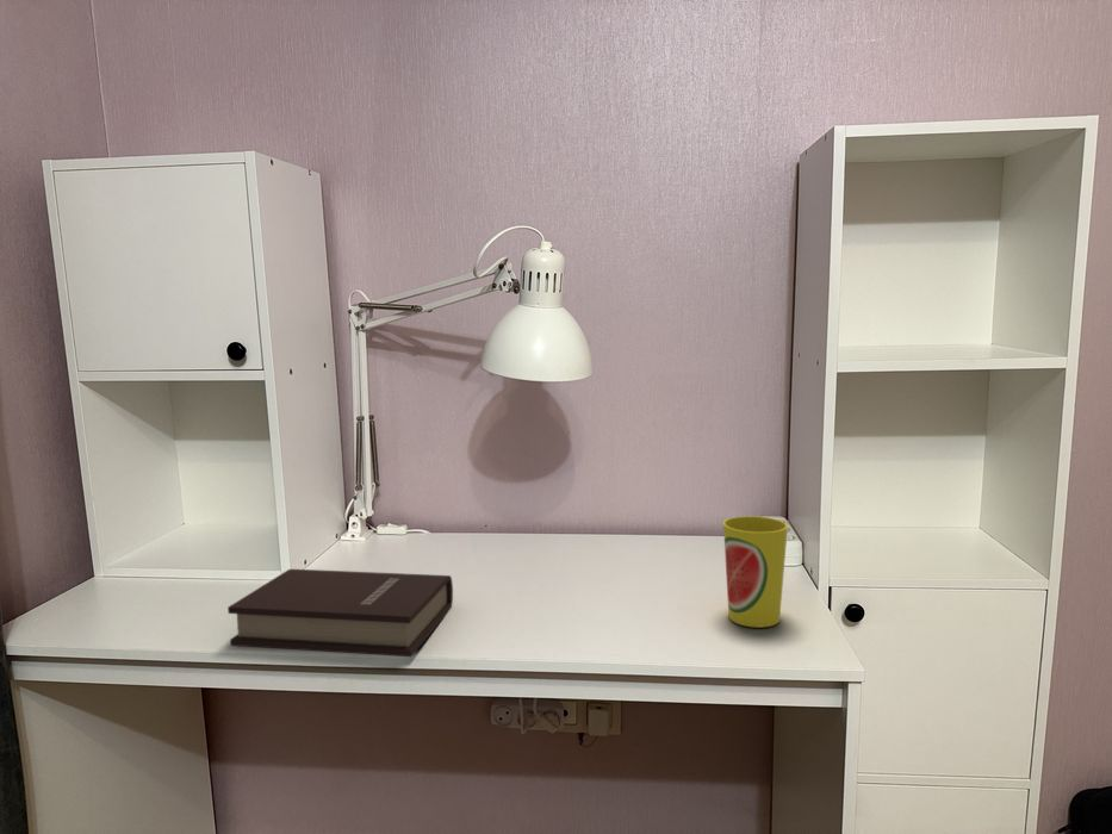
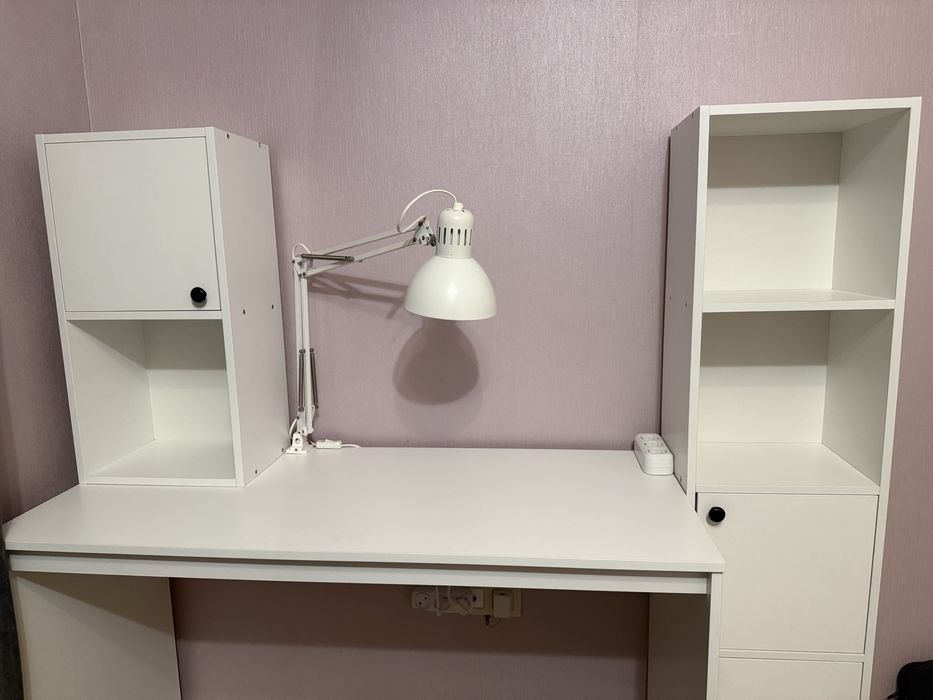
- cup (754, 571)
- book (347, 606)
